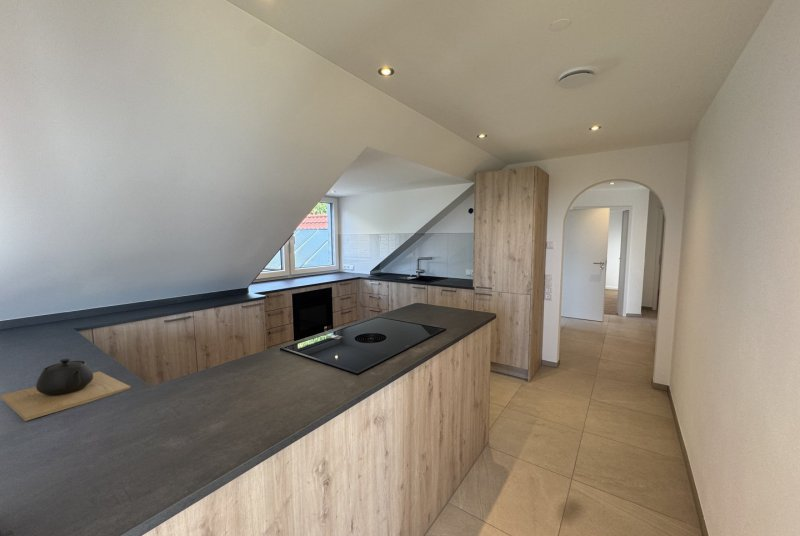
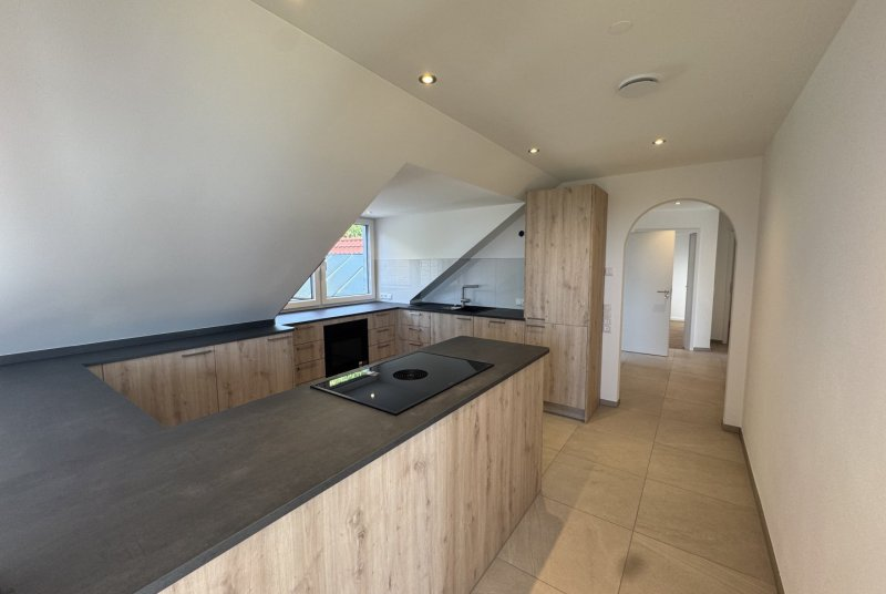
- teapot (67, 376)
